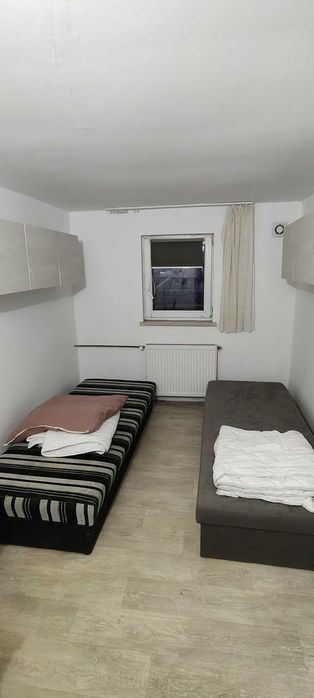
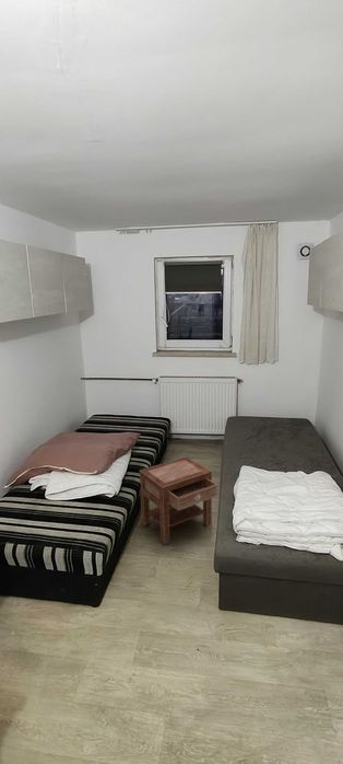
+ nightstand (178, 499)
